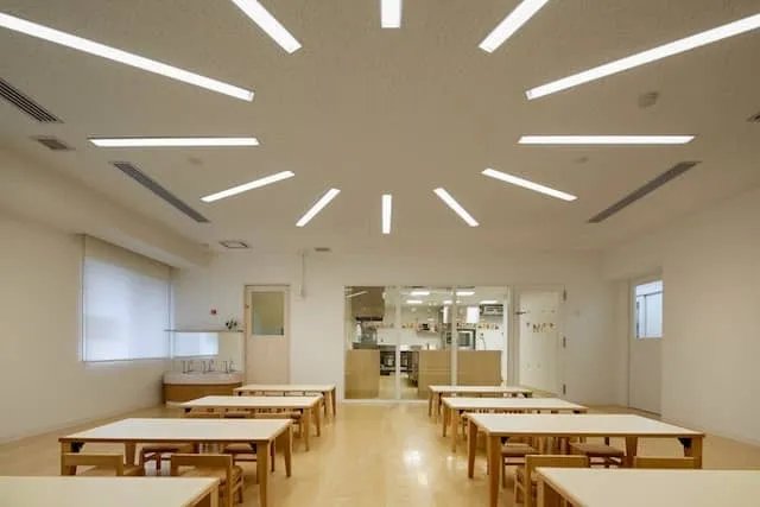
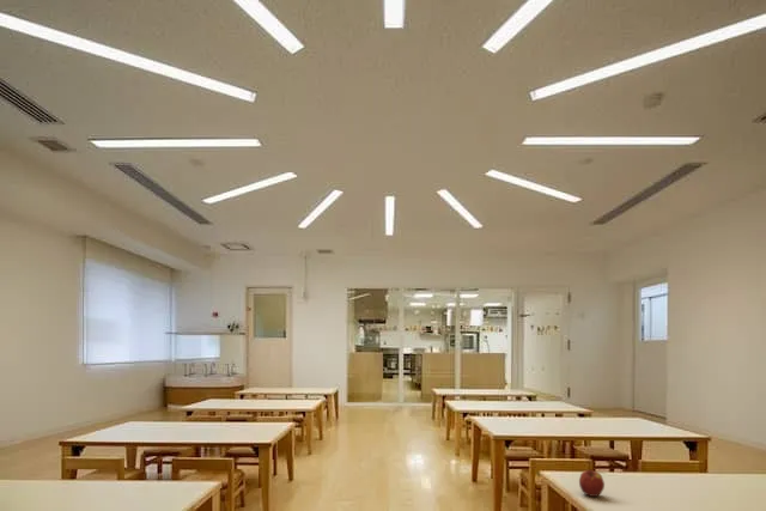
+ apple (591, 482)
